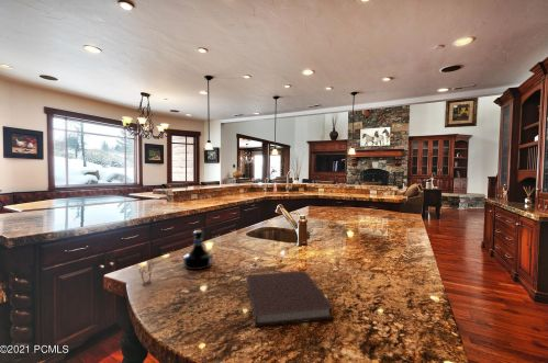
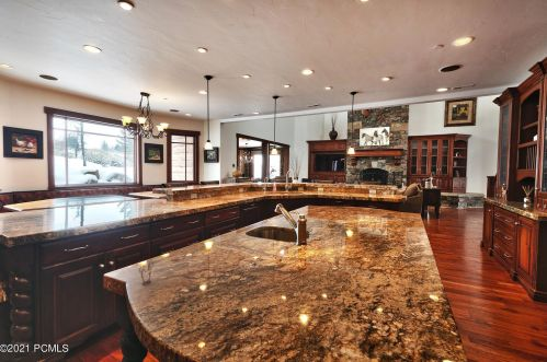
- notebook (284, 294)
- tequila bottle (198, 248)
